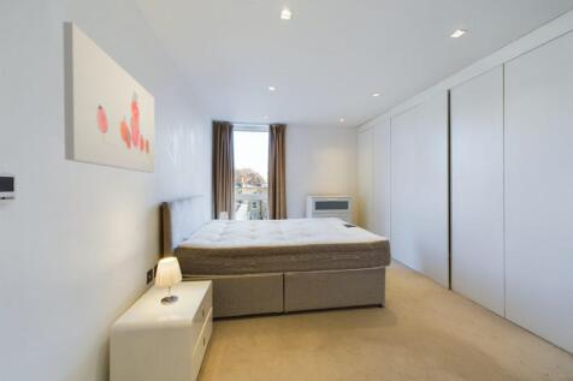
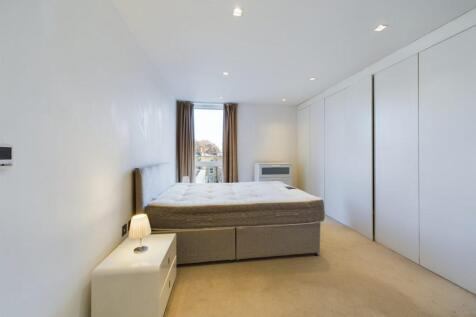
- wall art (122, 119)
